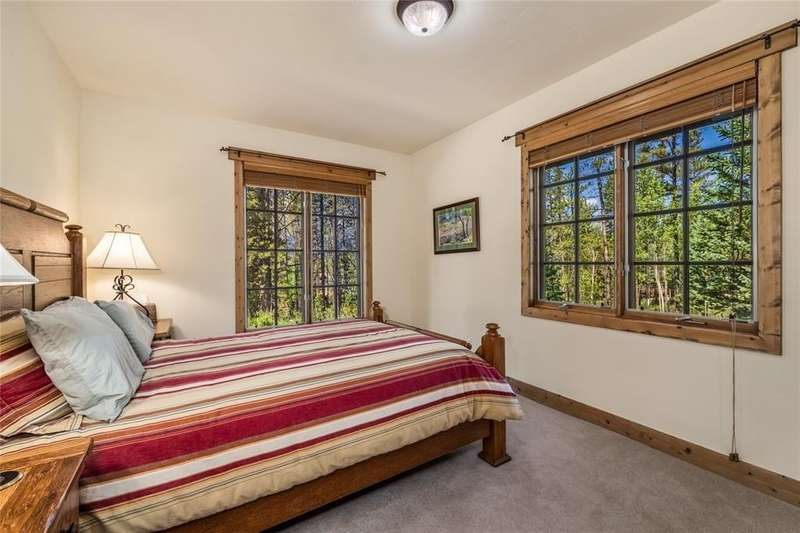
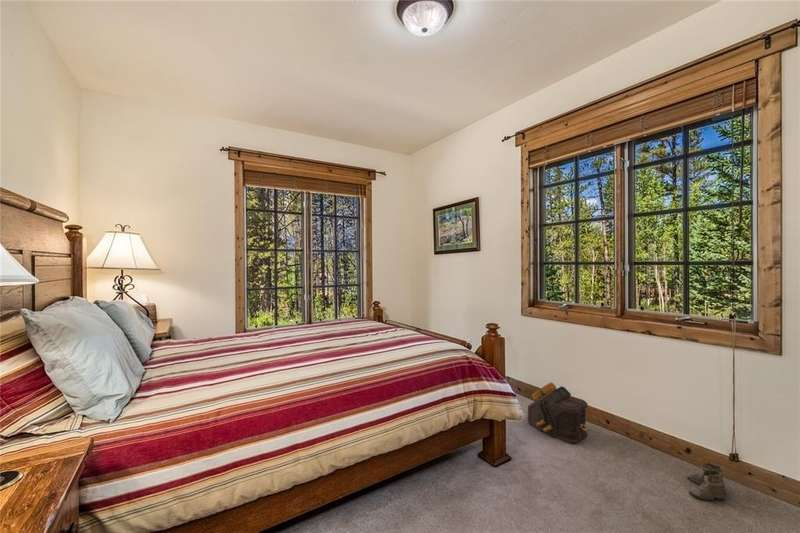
+ backpack (557, 407)
+ boots (705, 477)
